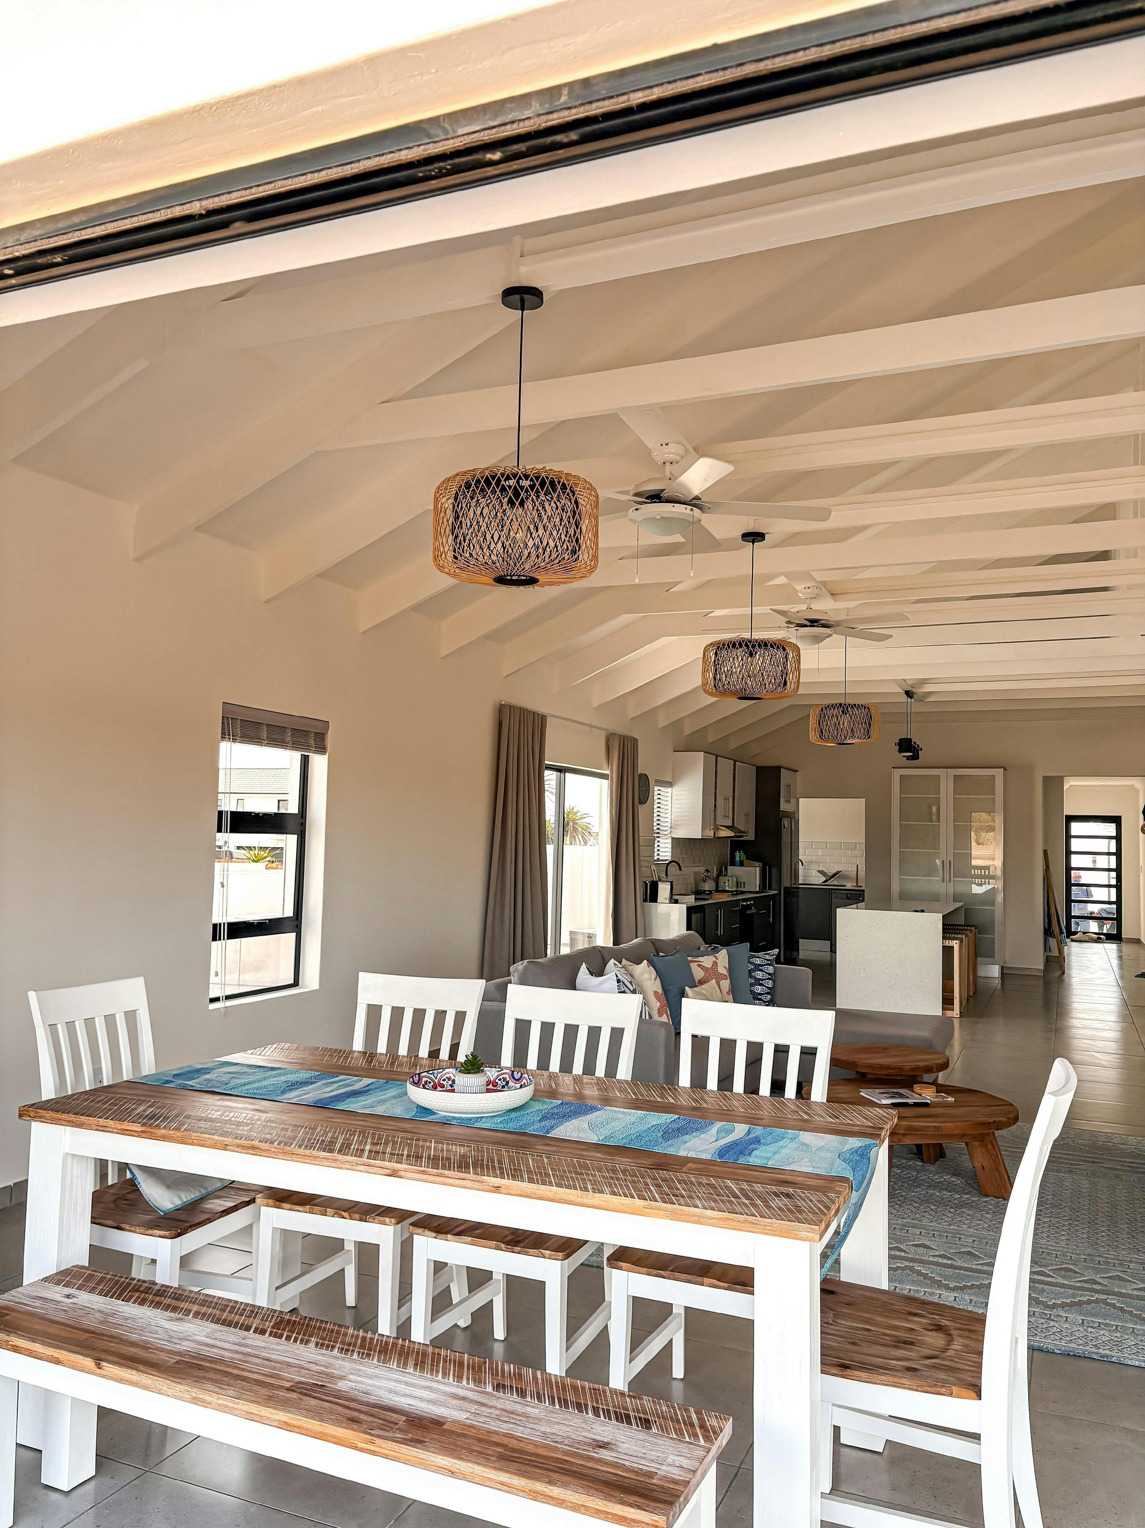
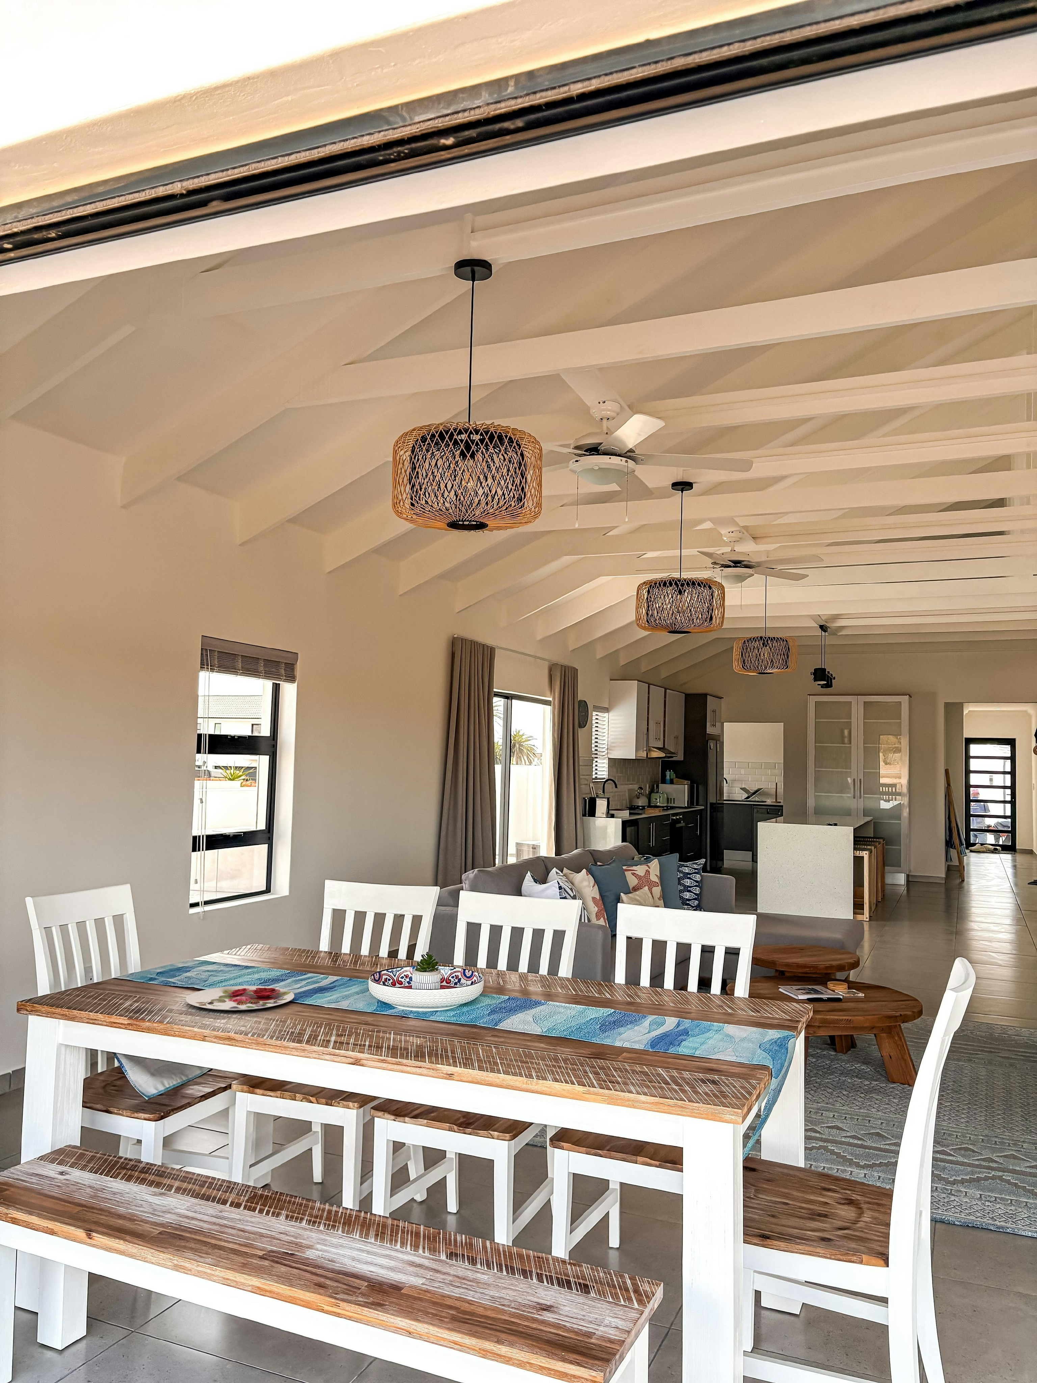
+ plate (241, 996)
